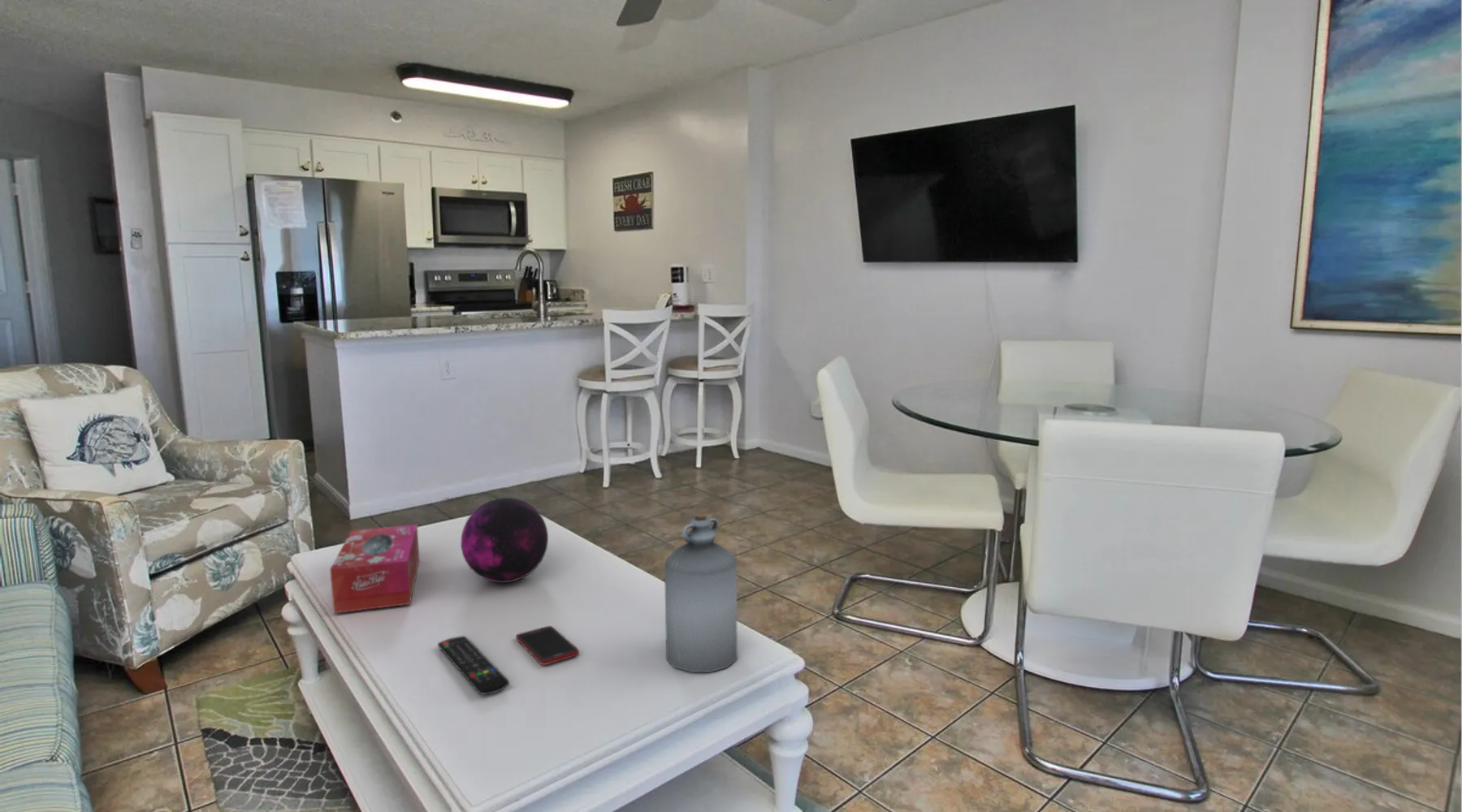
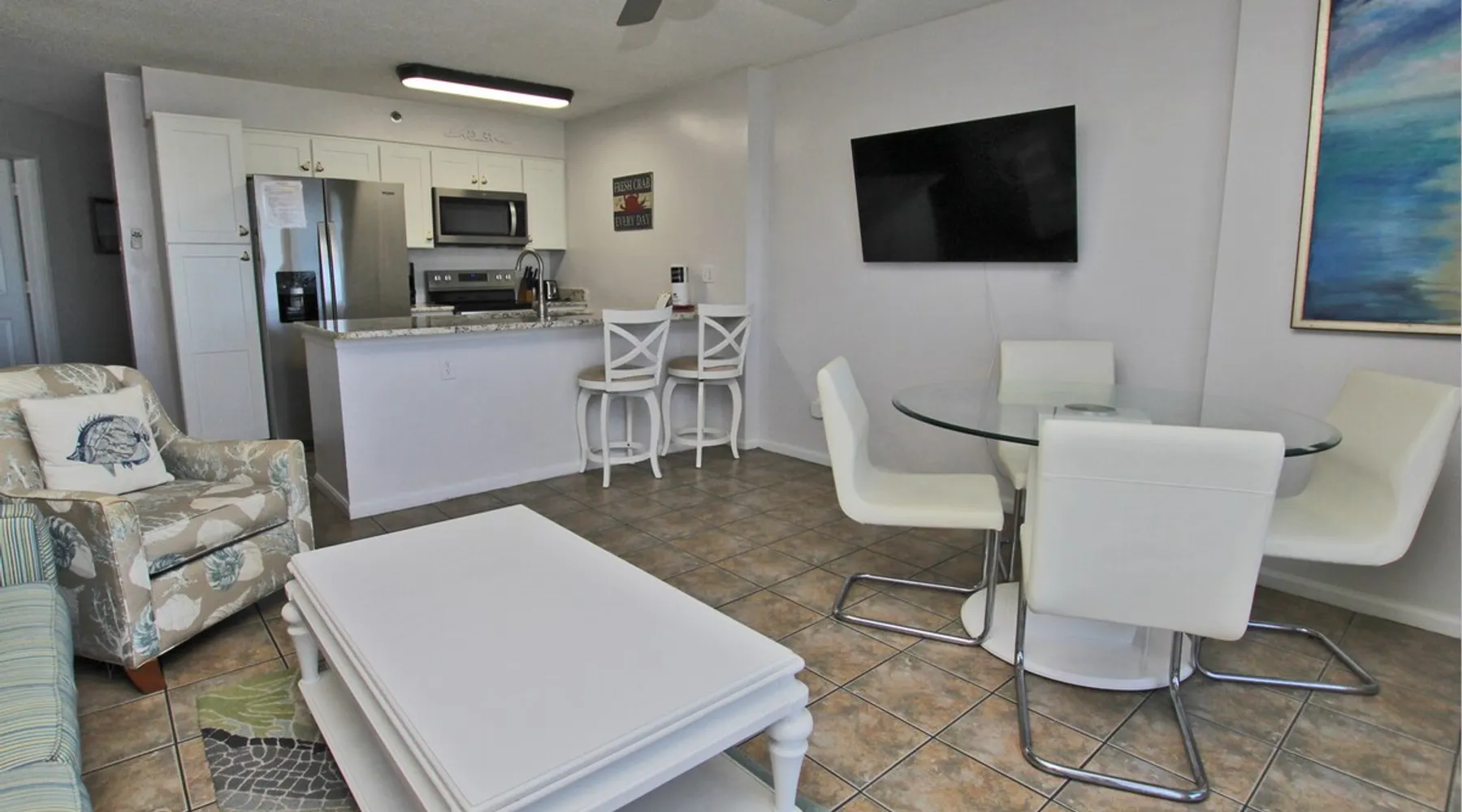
- decorative orb (505, 539)
- tissue box (378, 565)
- remote control (471, 663)
- bottle (701, 585)
- cell phone (547, 645)
